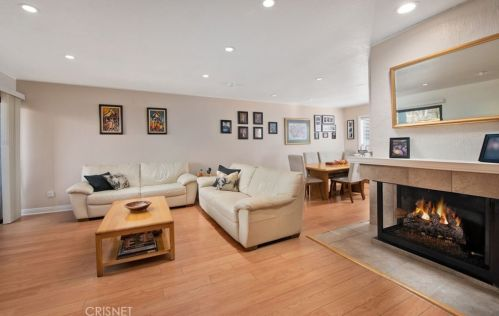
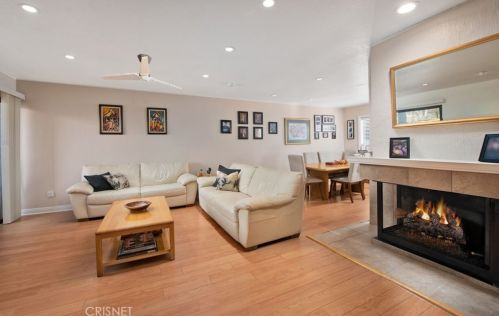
+ ceiling fan (144, 64)
